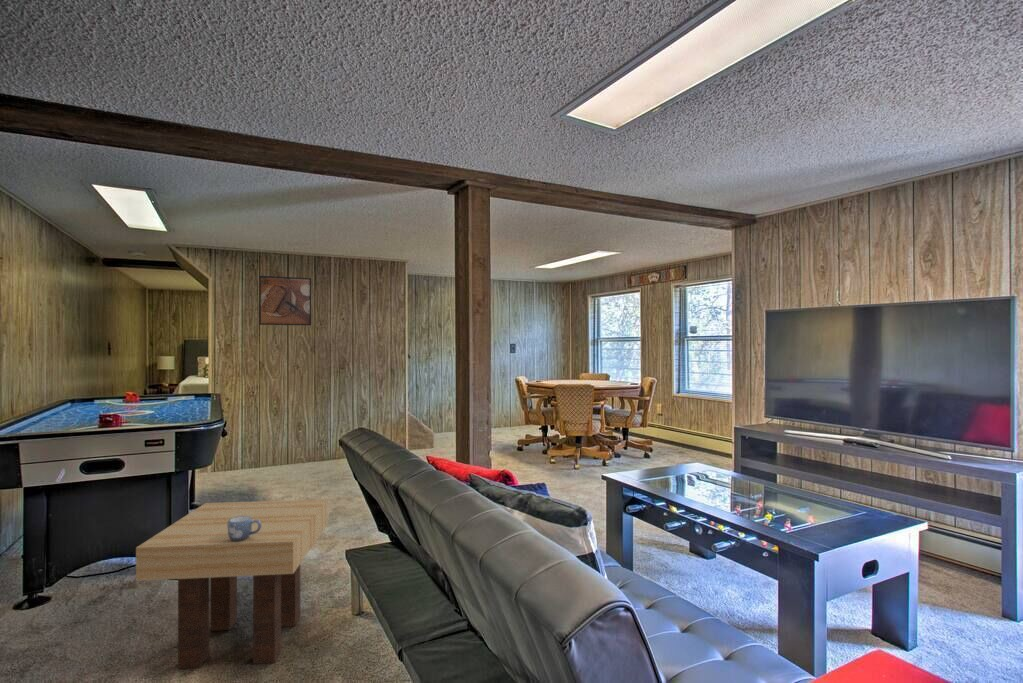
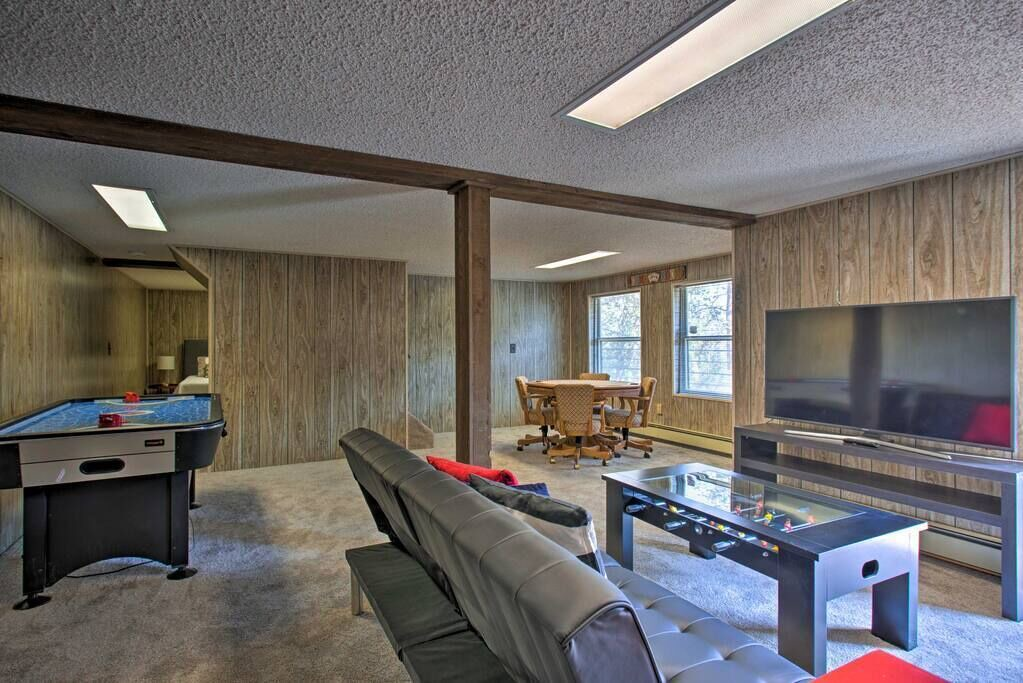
- side table (244, 575)
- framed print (285, 301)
- mug (244, 528)
